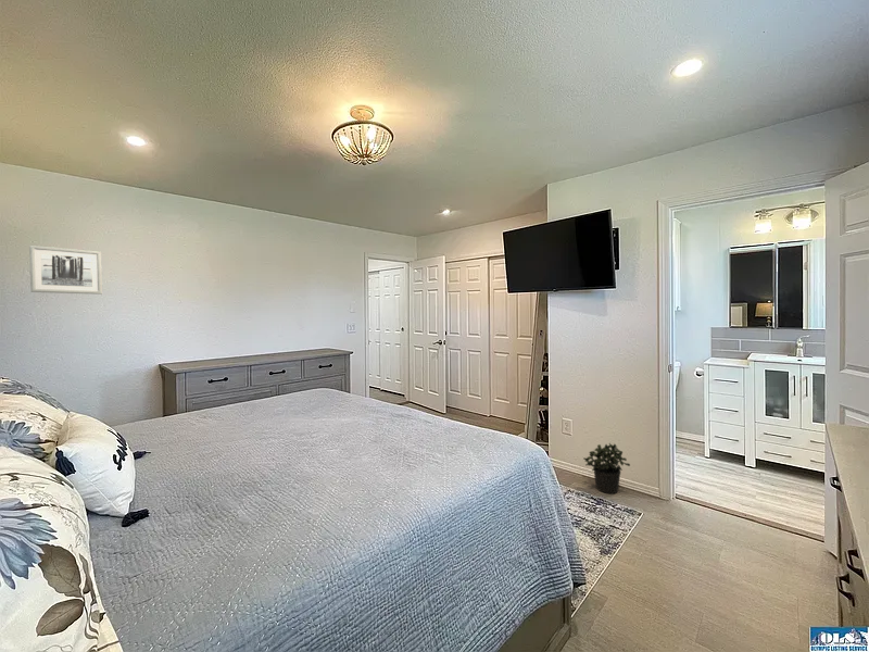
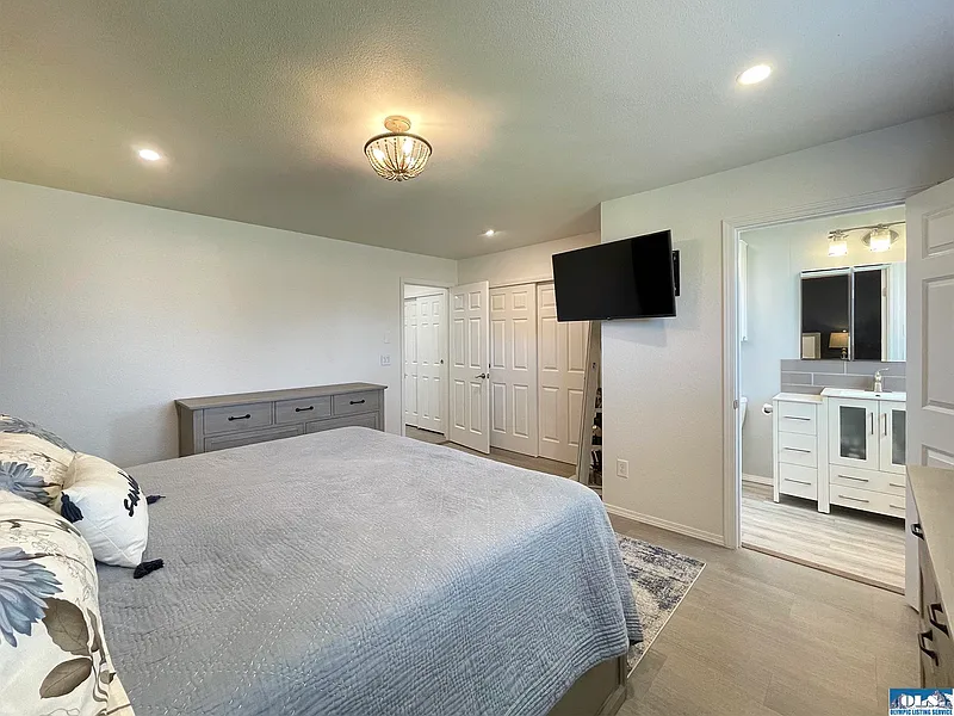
- wall art (67, 271)
- potted plant (608, 466)
